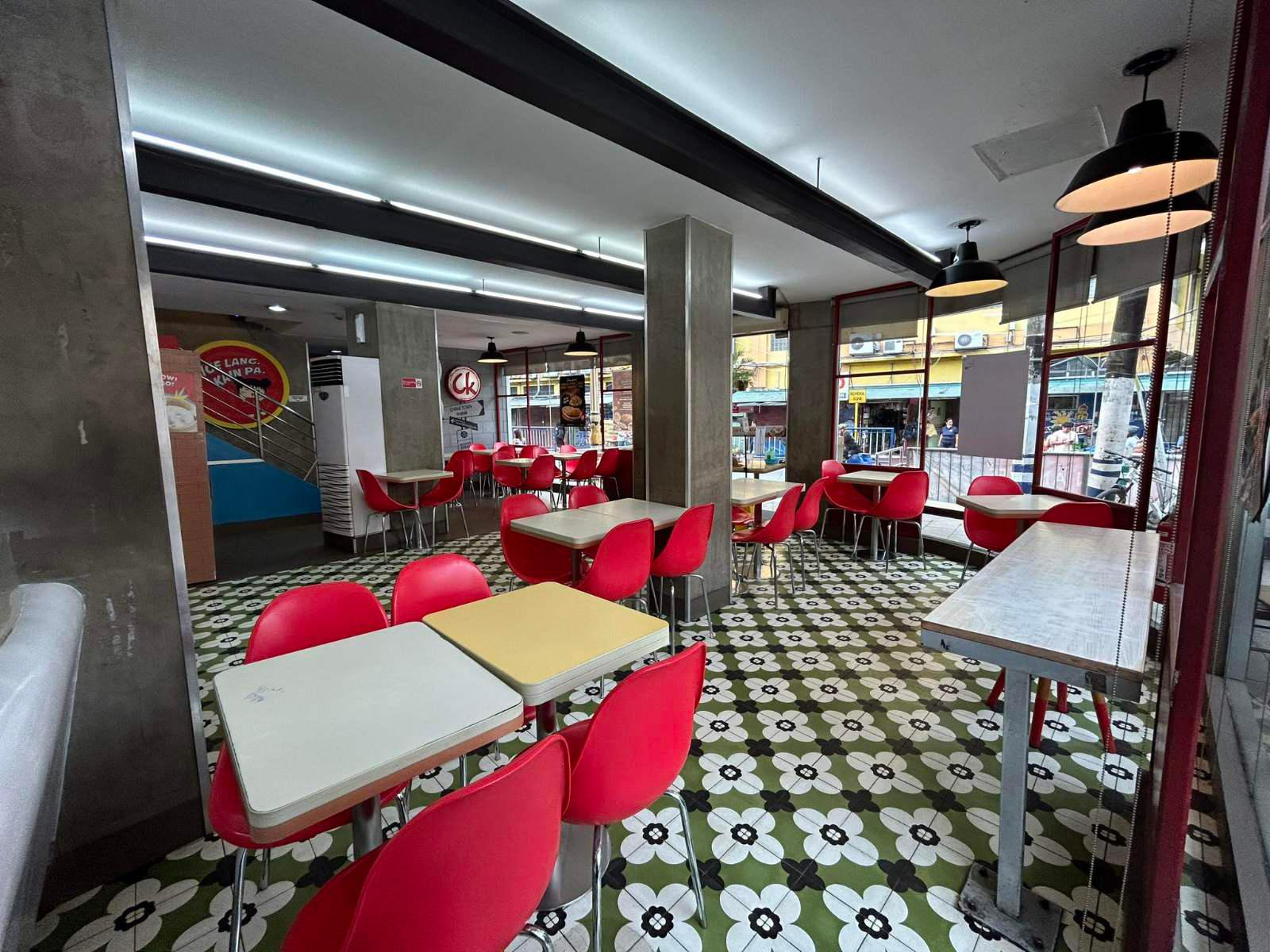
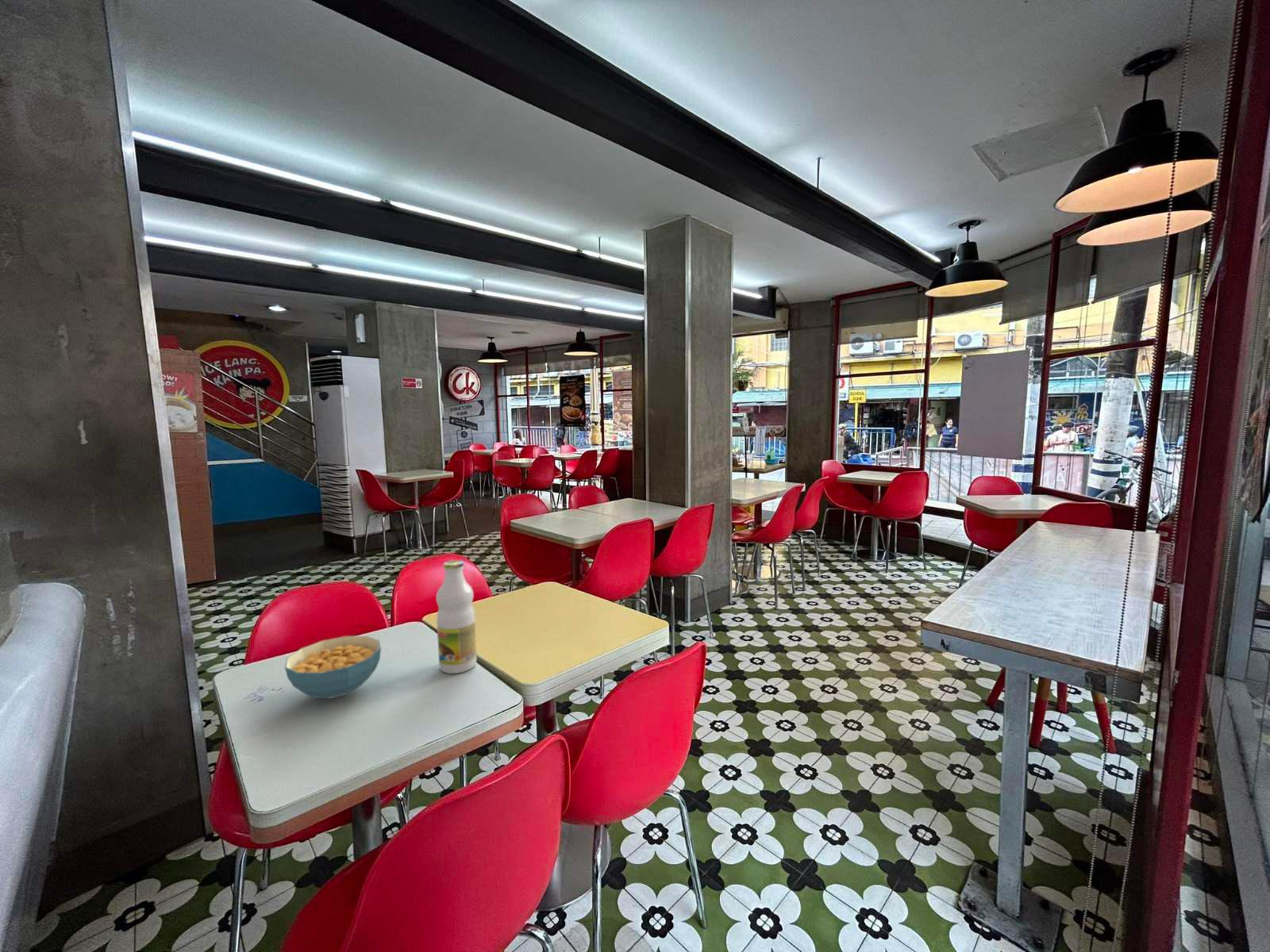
+ bottle (456, 614)
+ cereal bowl (336, 672)
